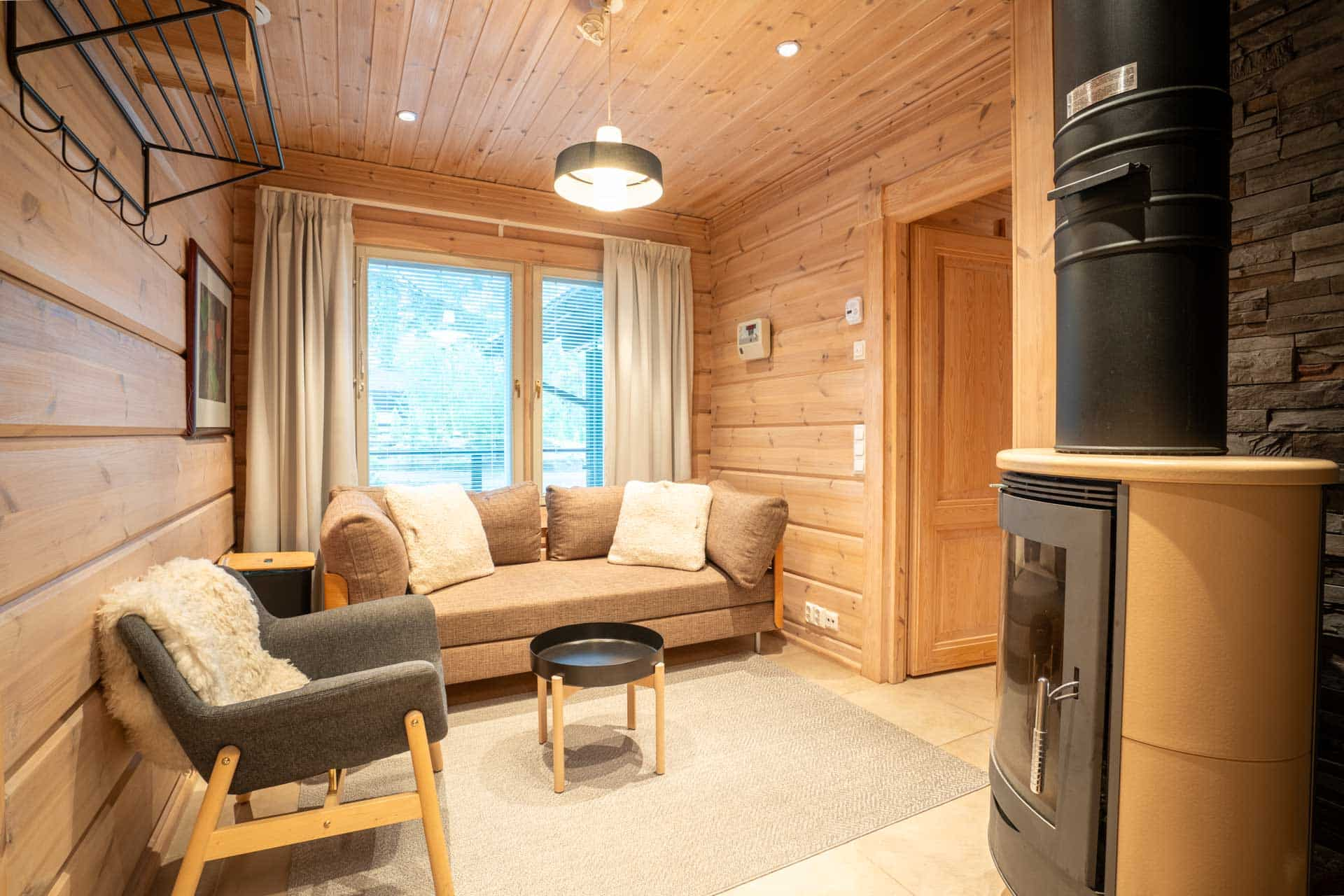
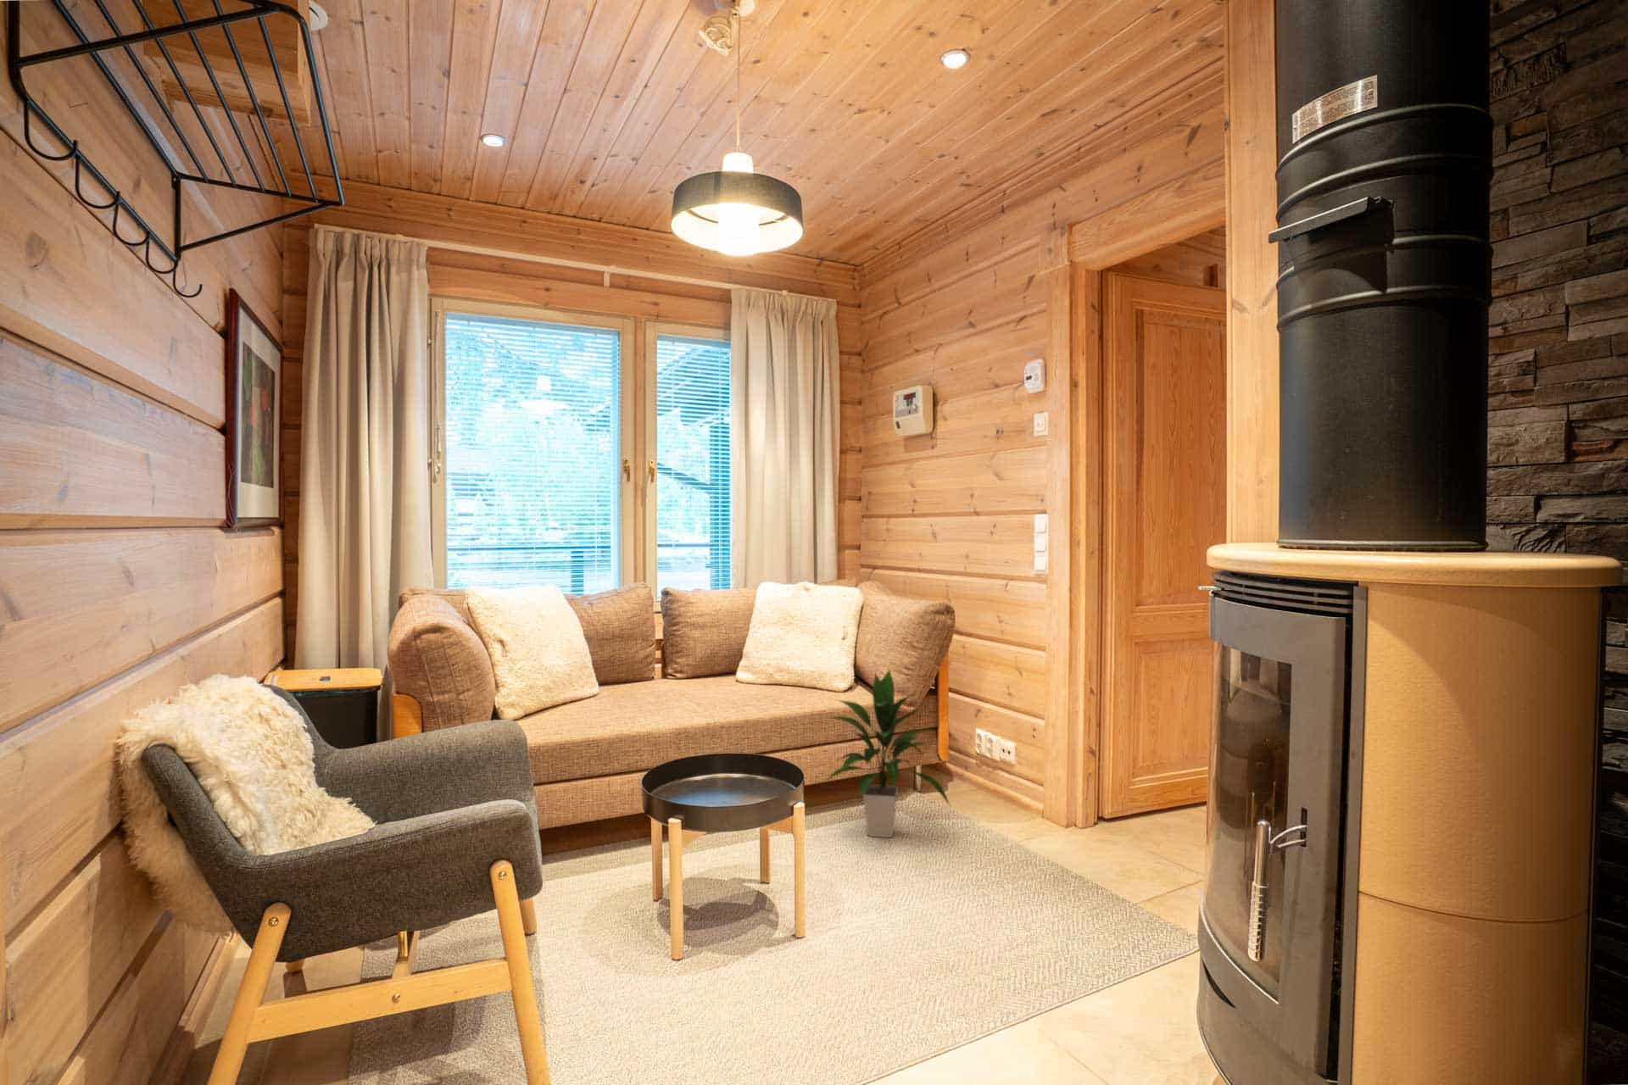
+ indoor plant (885, 754)
